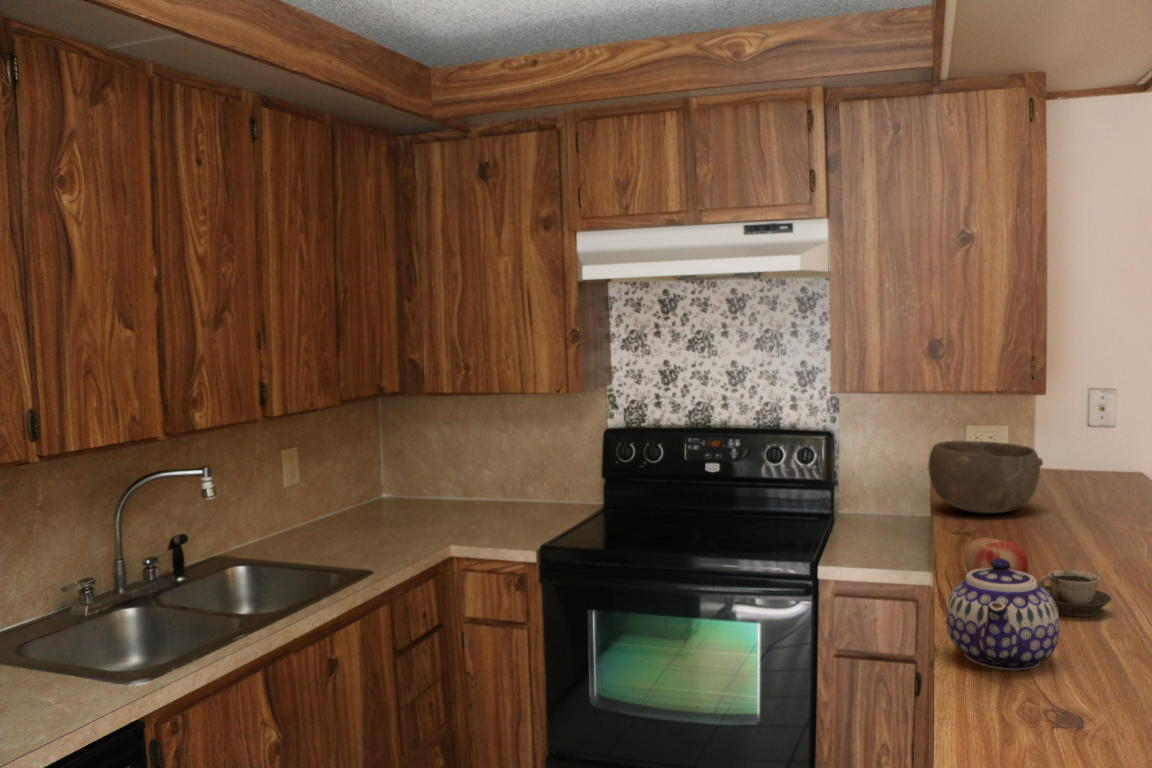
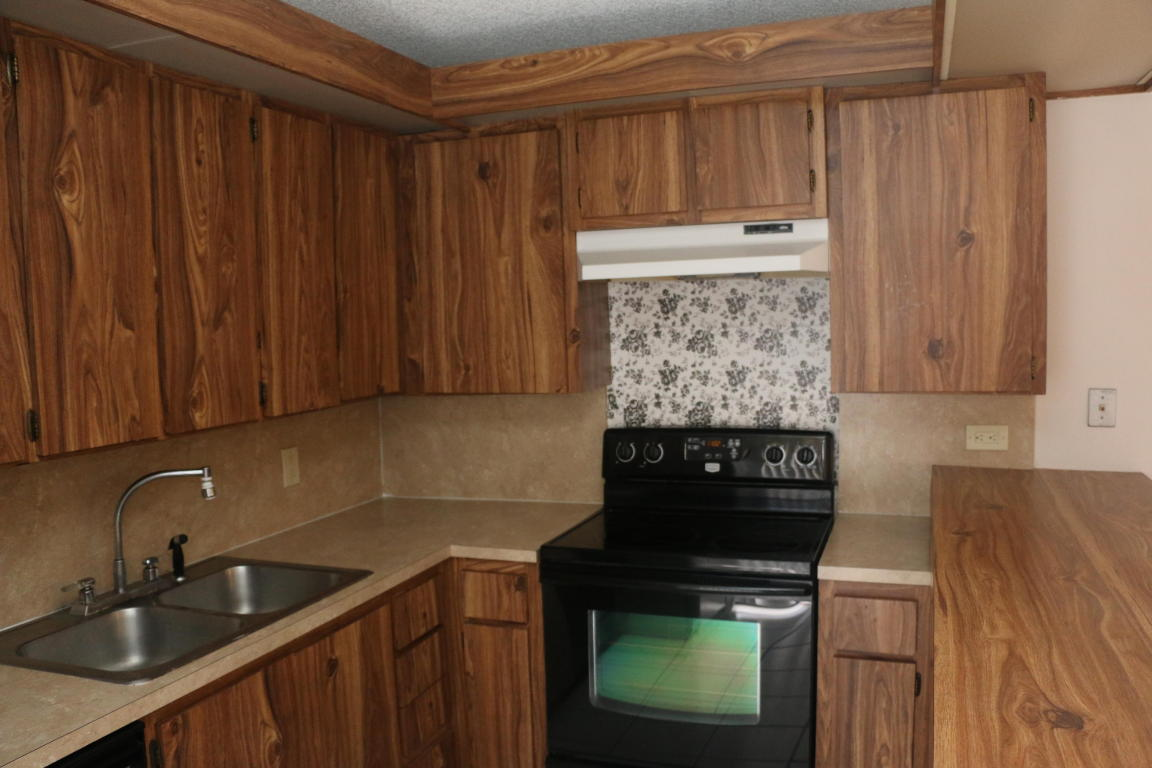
- teapot (1001, 608)
- bowl (984, 478)
- cup (1072, 593)
- fruit (993, 559)
